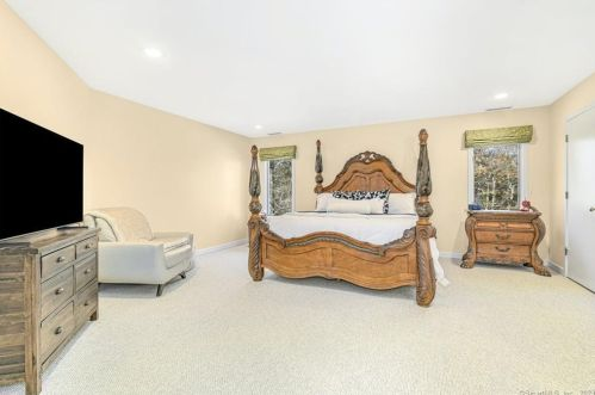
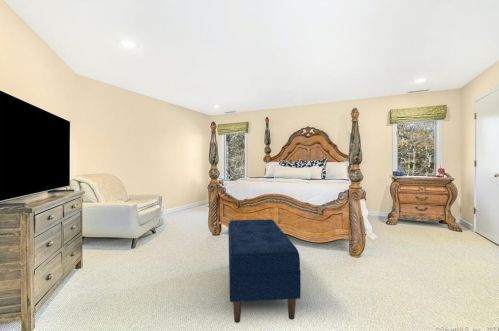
+ bench (256, 259)
